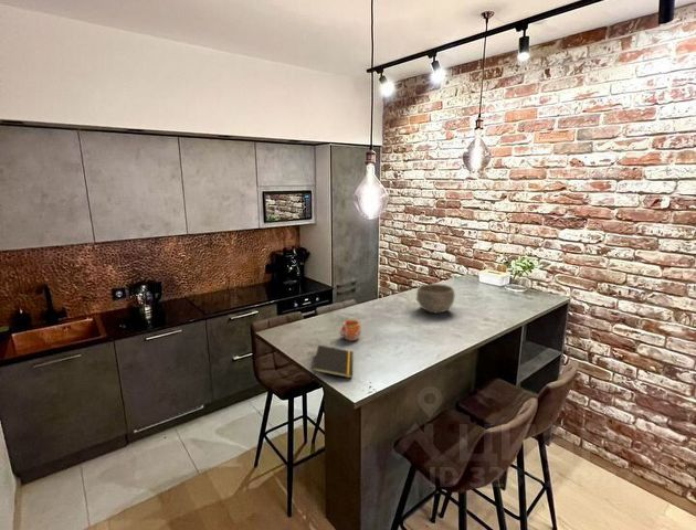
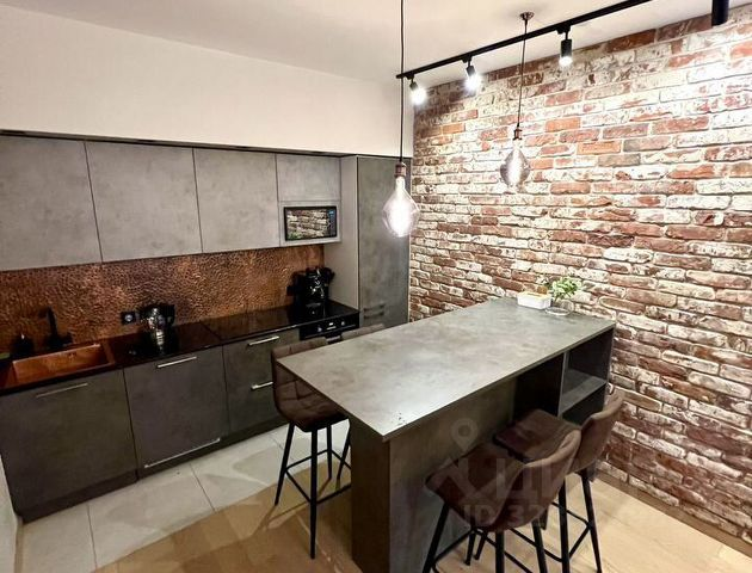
- bowl (434, 299)
- notepad (334, 360)
- mug (349, 330)
